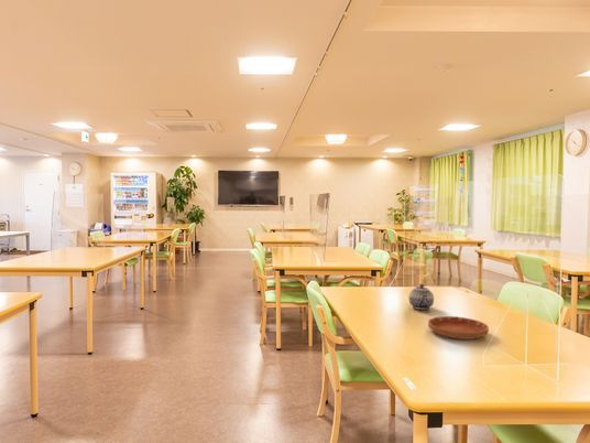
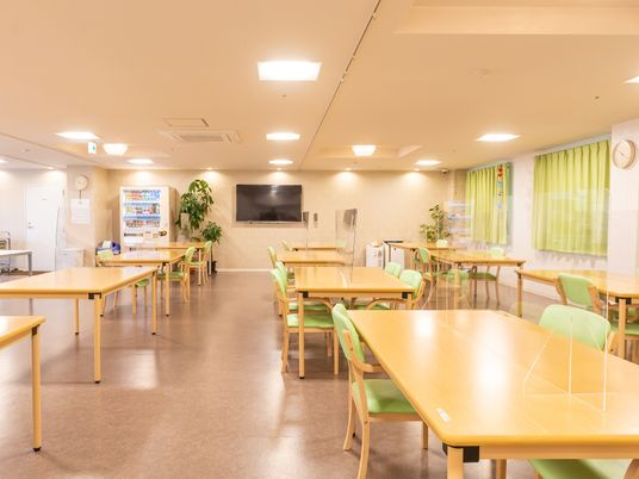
- teapot (420, 295)
- saucer (457, 327)
